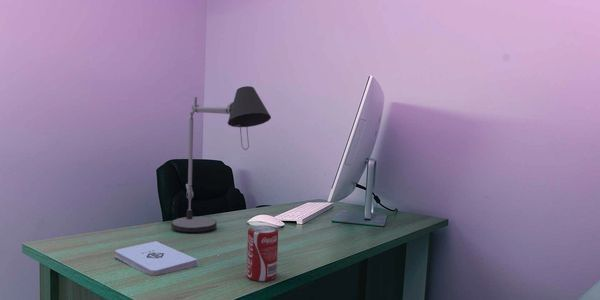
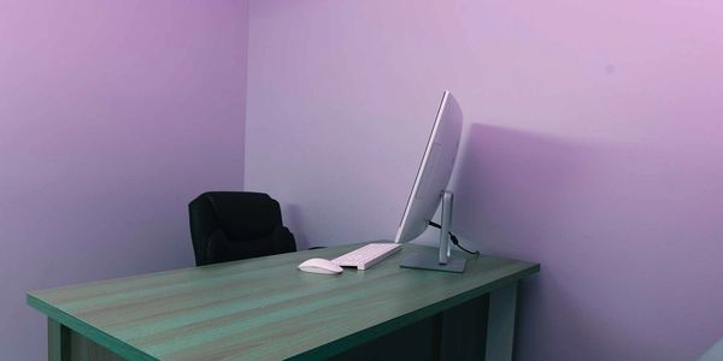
- desk lamp (191, 165)
- beverage can (262, 252)
- notepad (154, 257)
